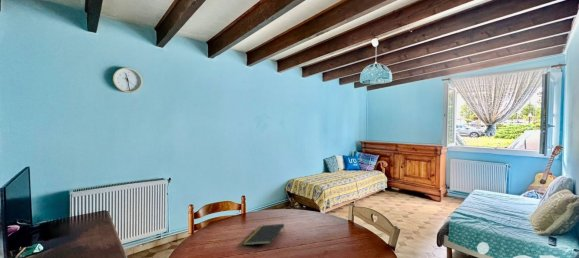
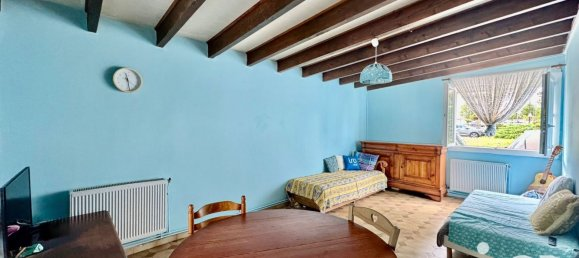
- notepad (264, 233)
